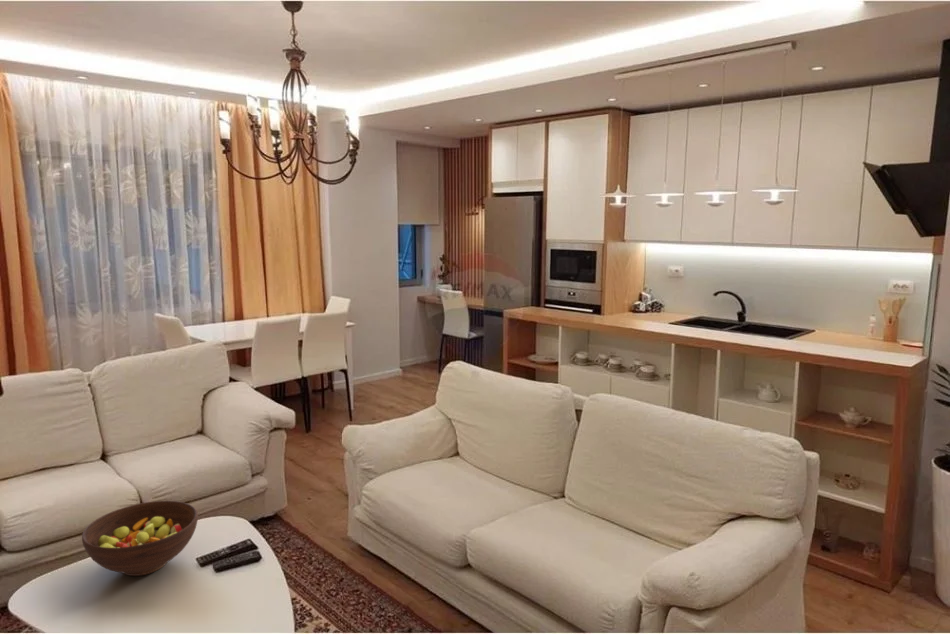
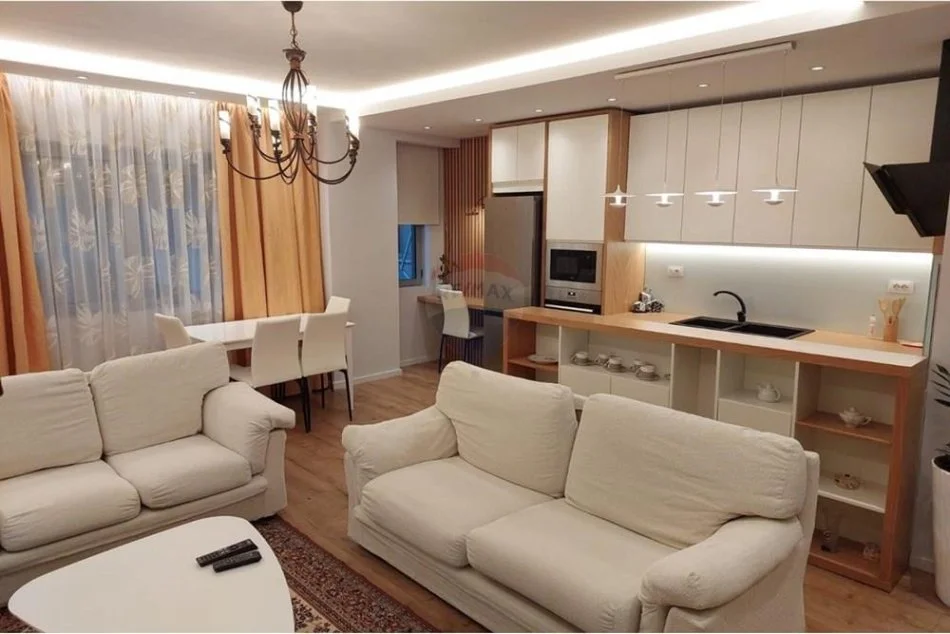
- fruit bowl (143, 544)
